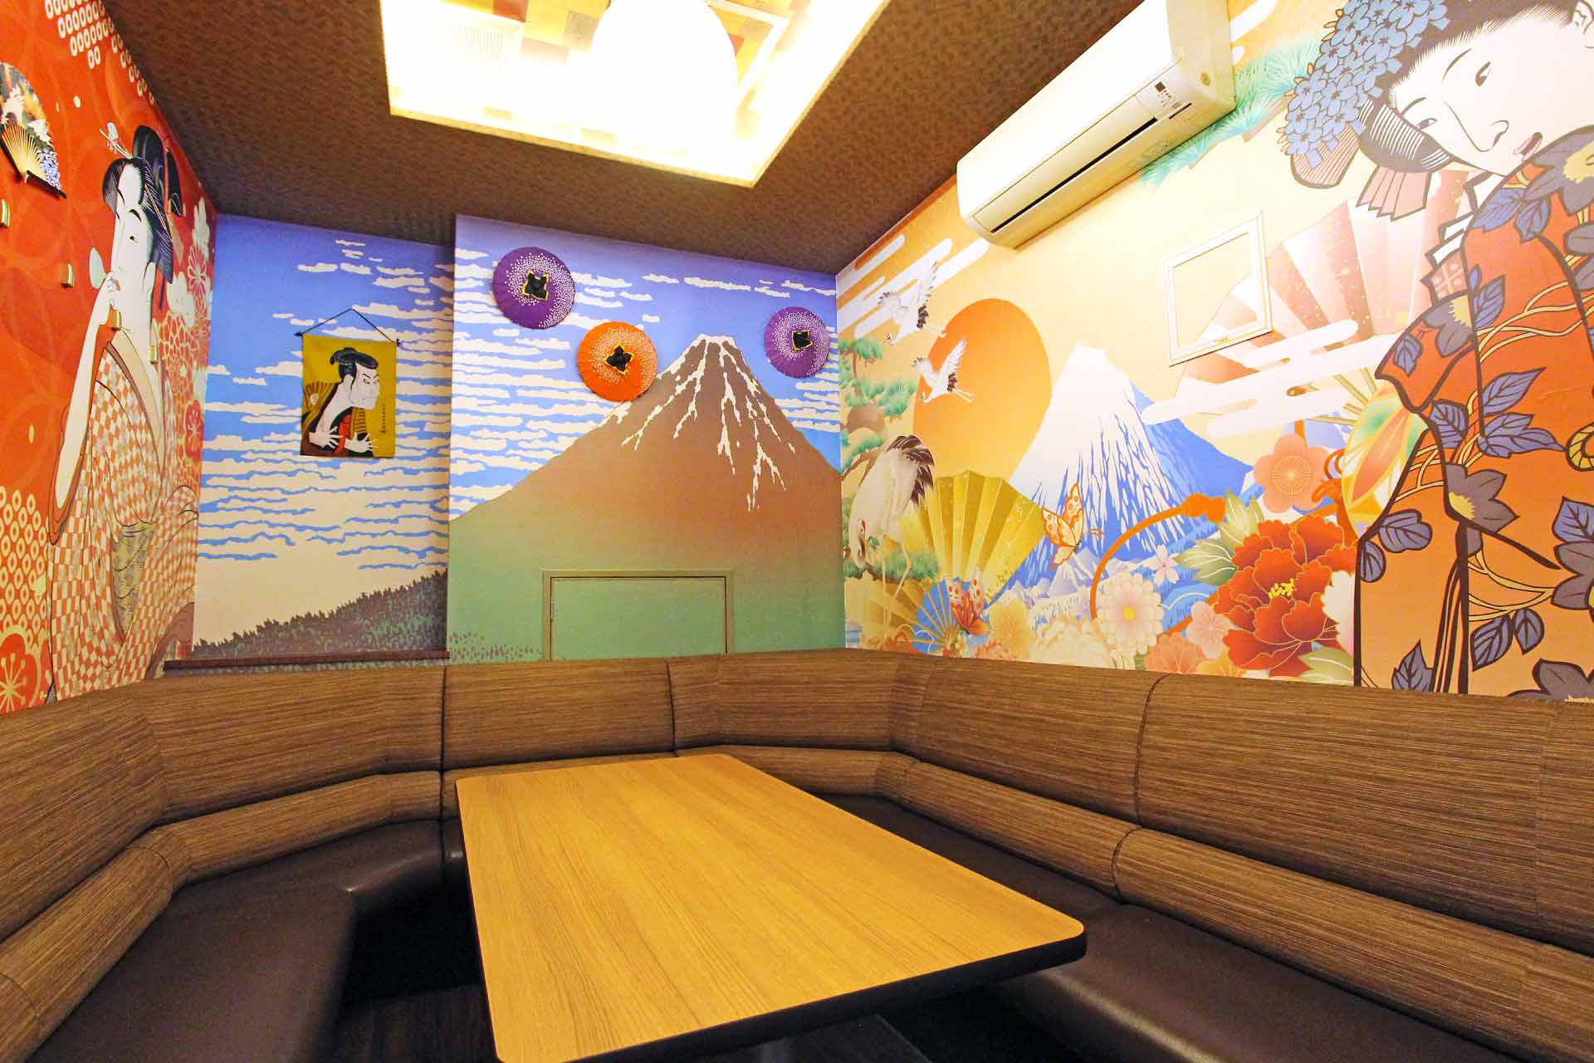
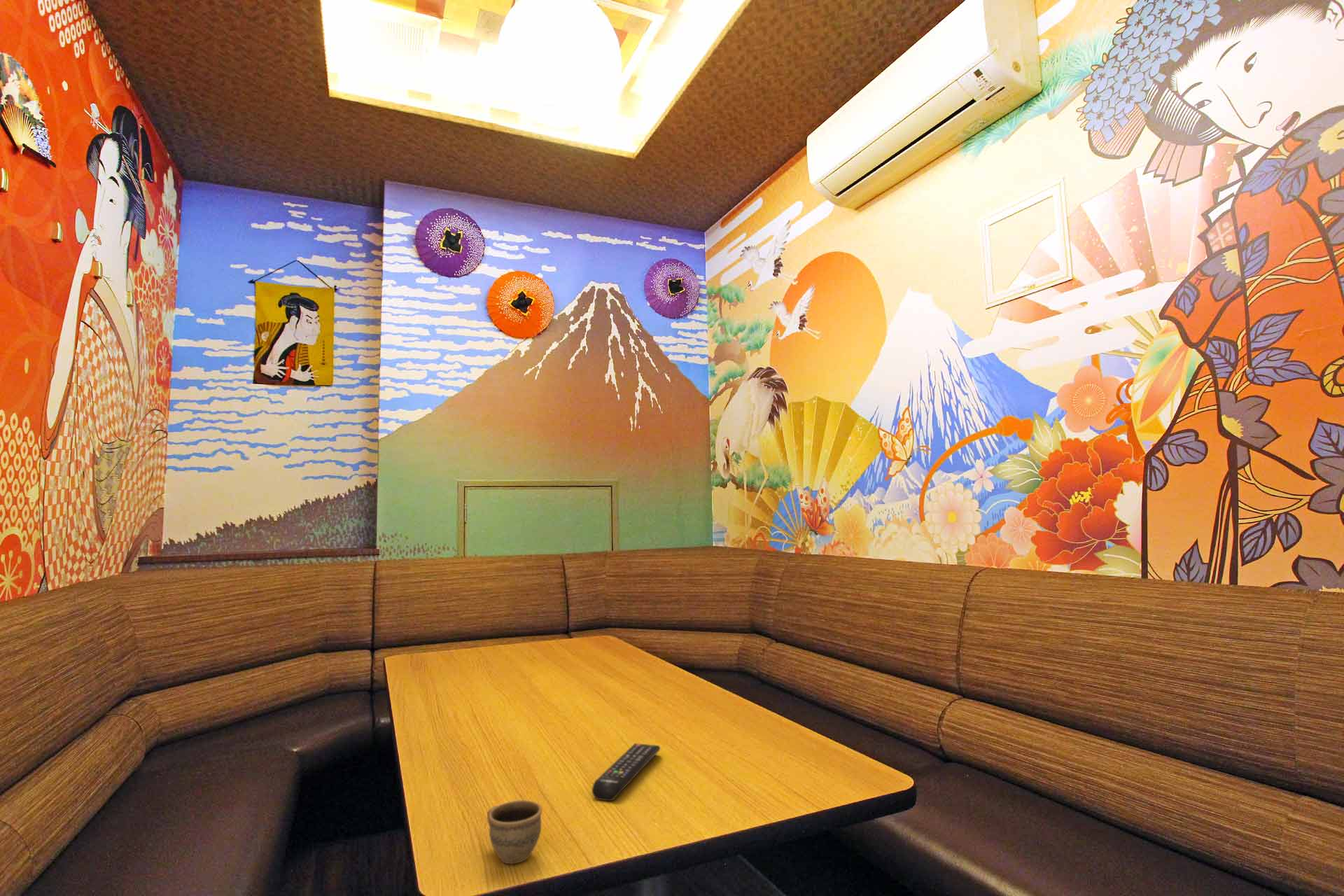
+ cup (512, 830)
+ remote control (629, 768)
